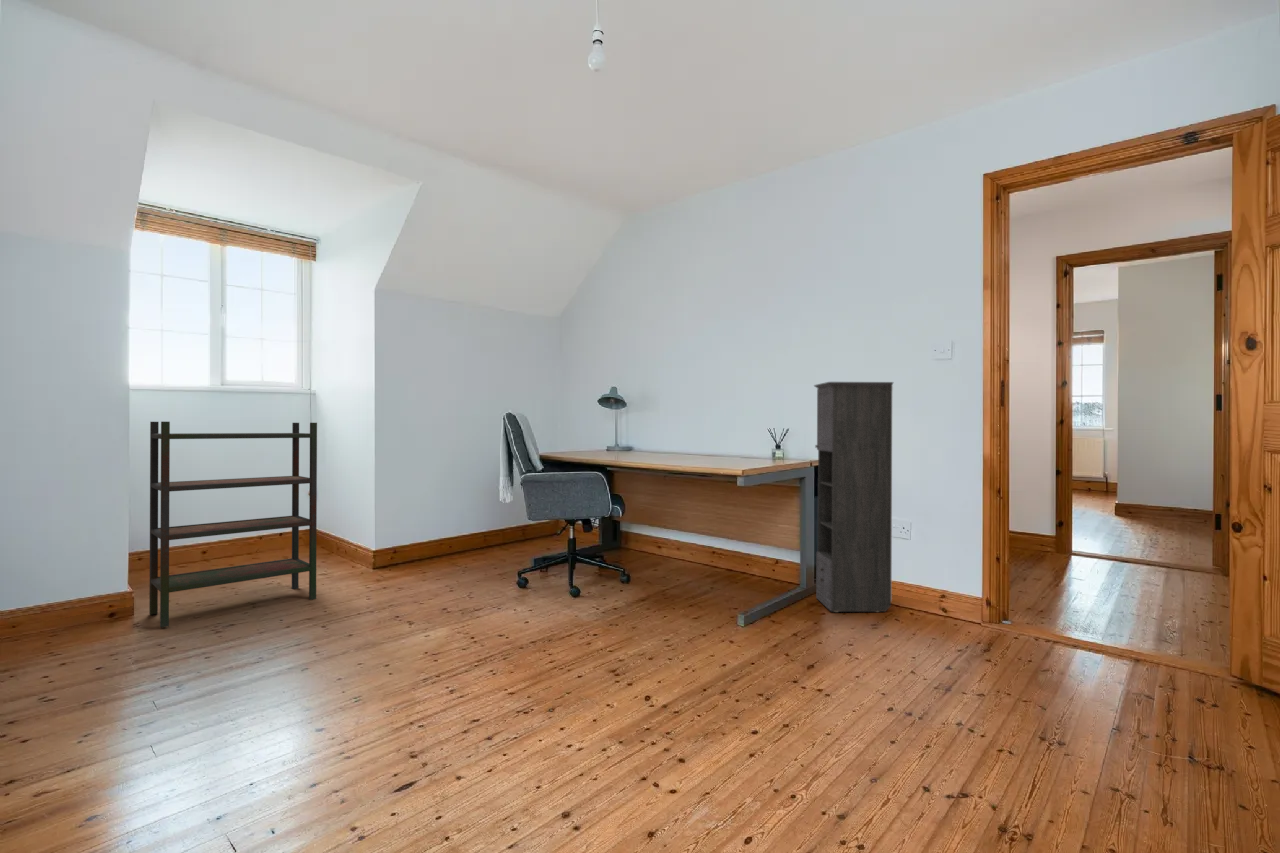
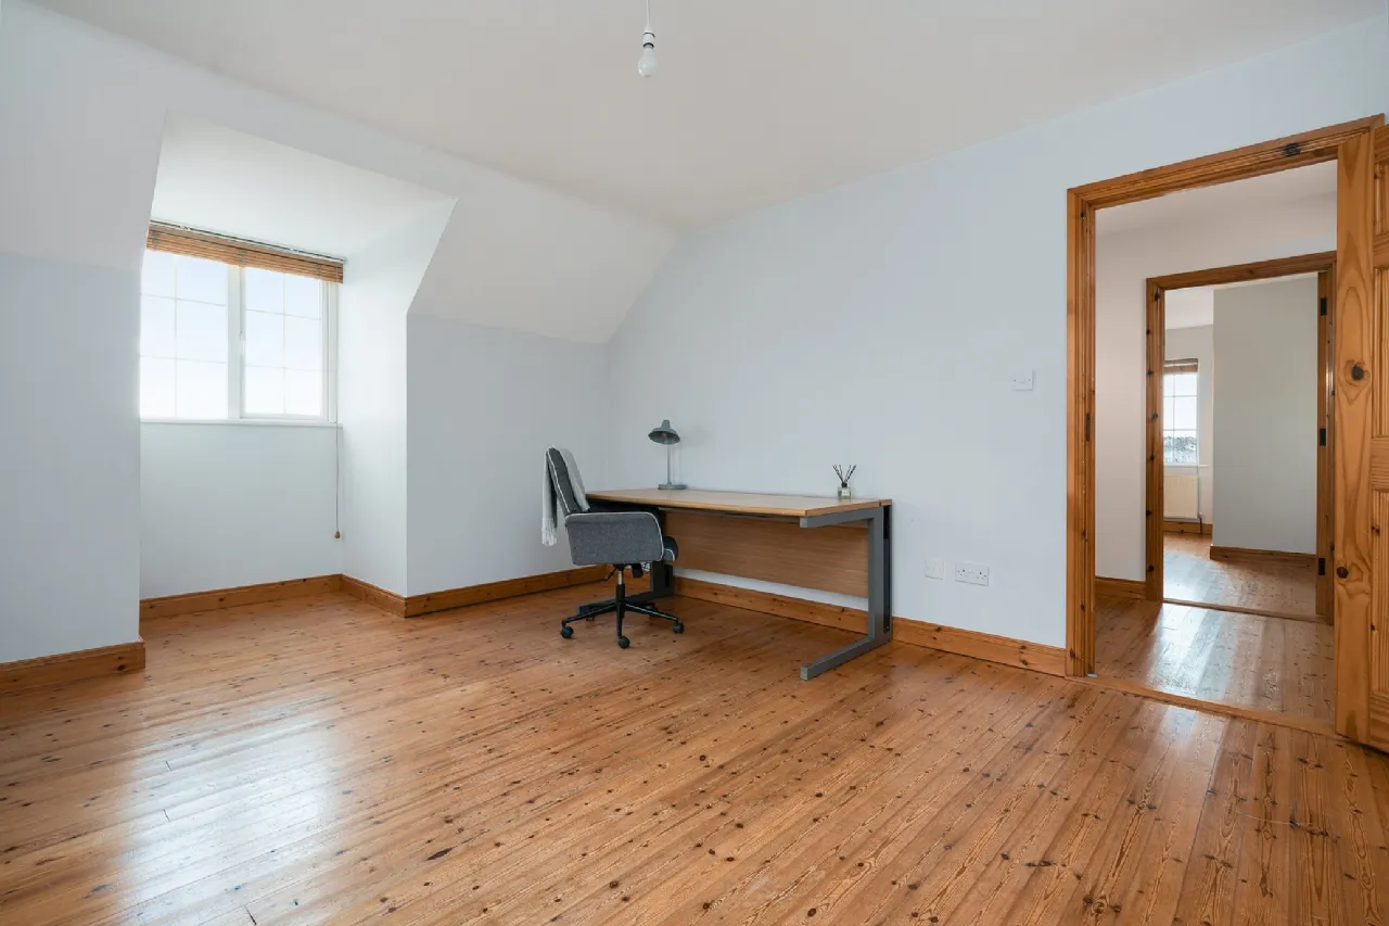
- bookshelf (239, 520)
- storage cabinet (851, 494)
